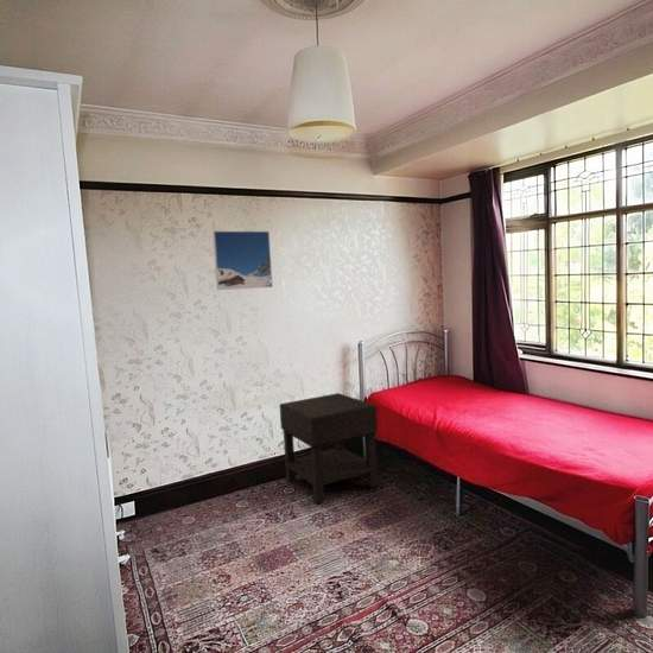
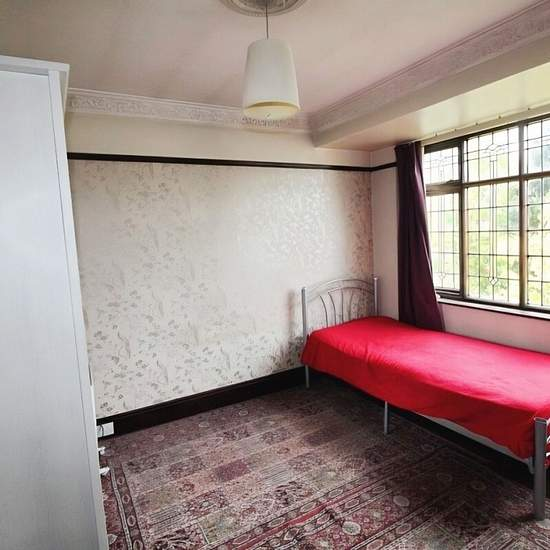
- nightstand (328, 443)
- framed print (243, 260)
